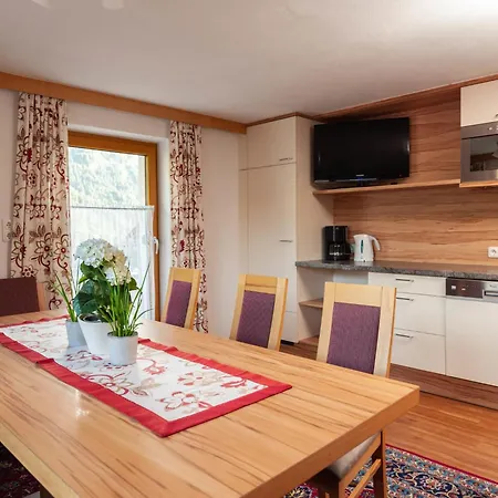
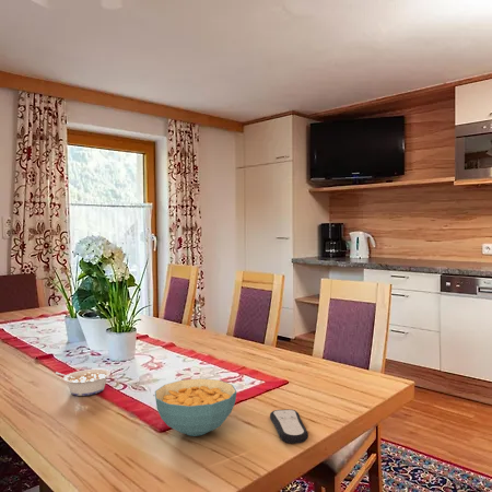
+ legume (85, 382)
+ cereal bowl (196, 411)
+ remote control (289, 424)
